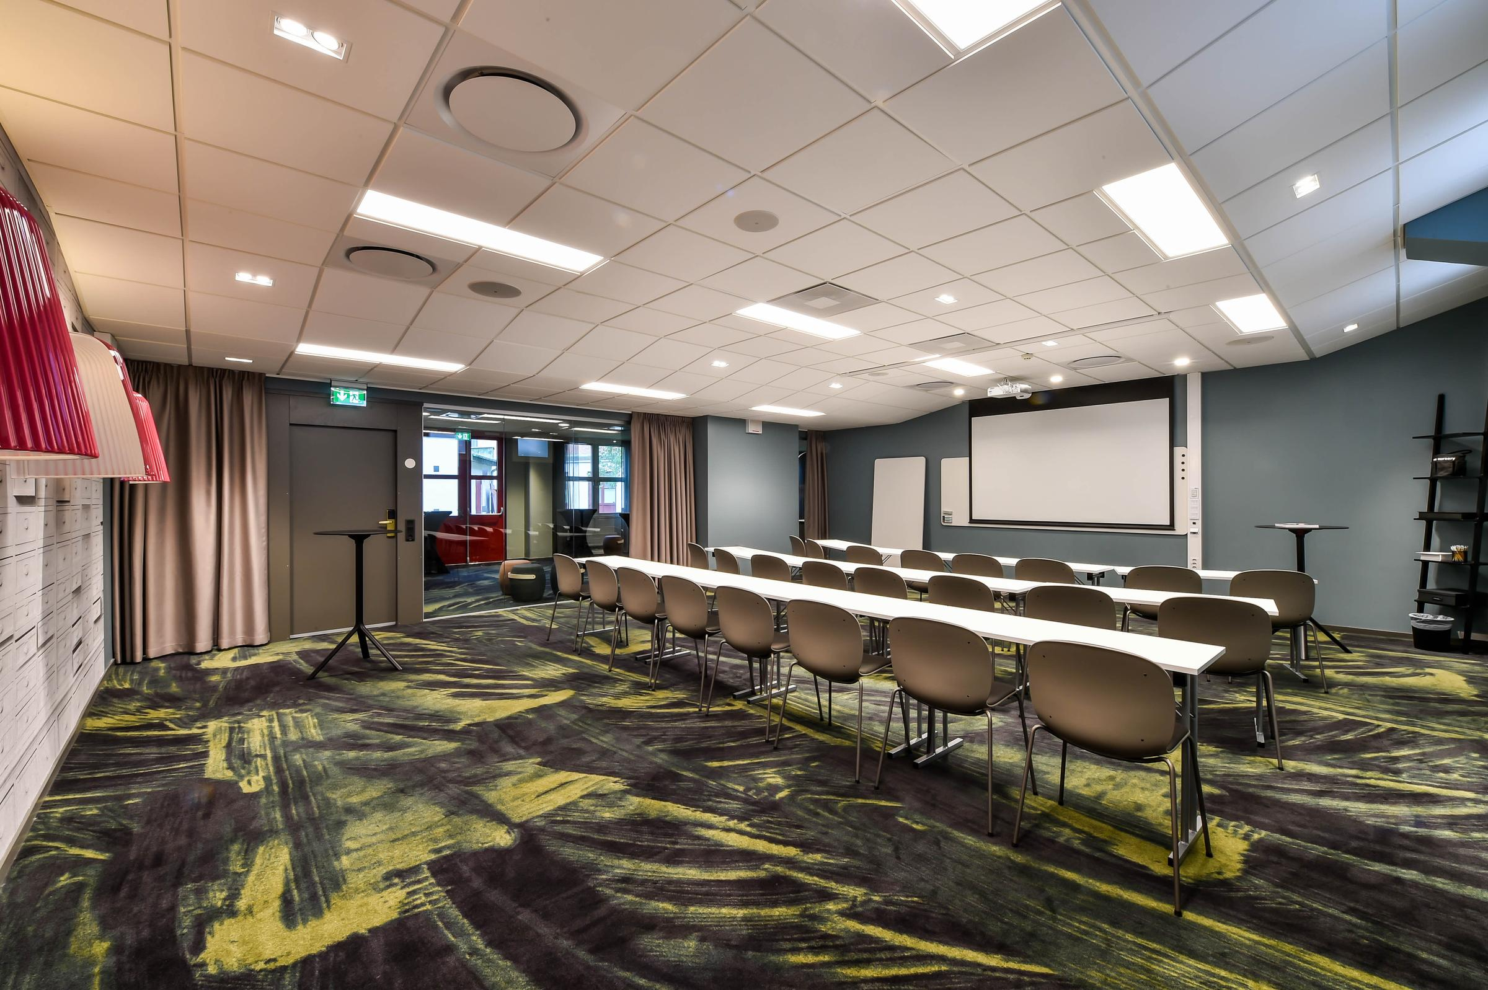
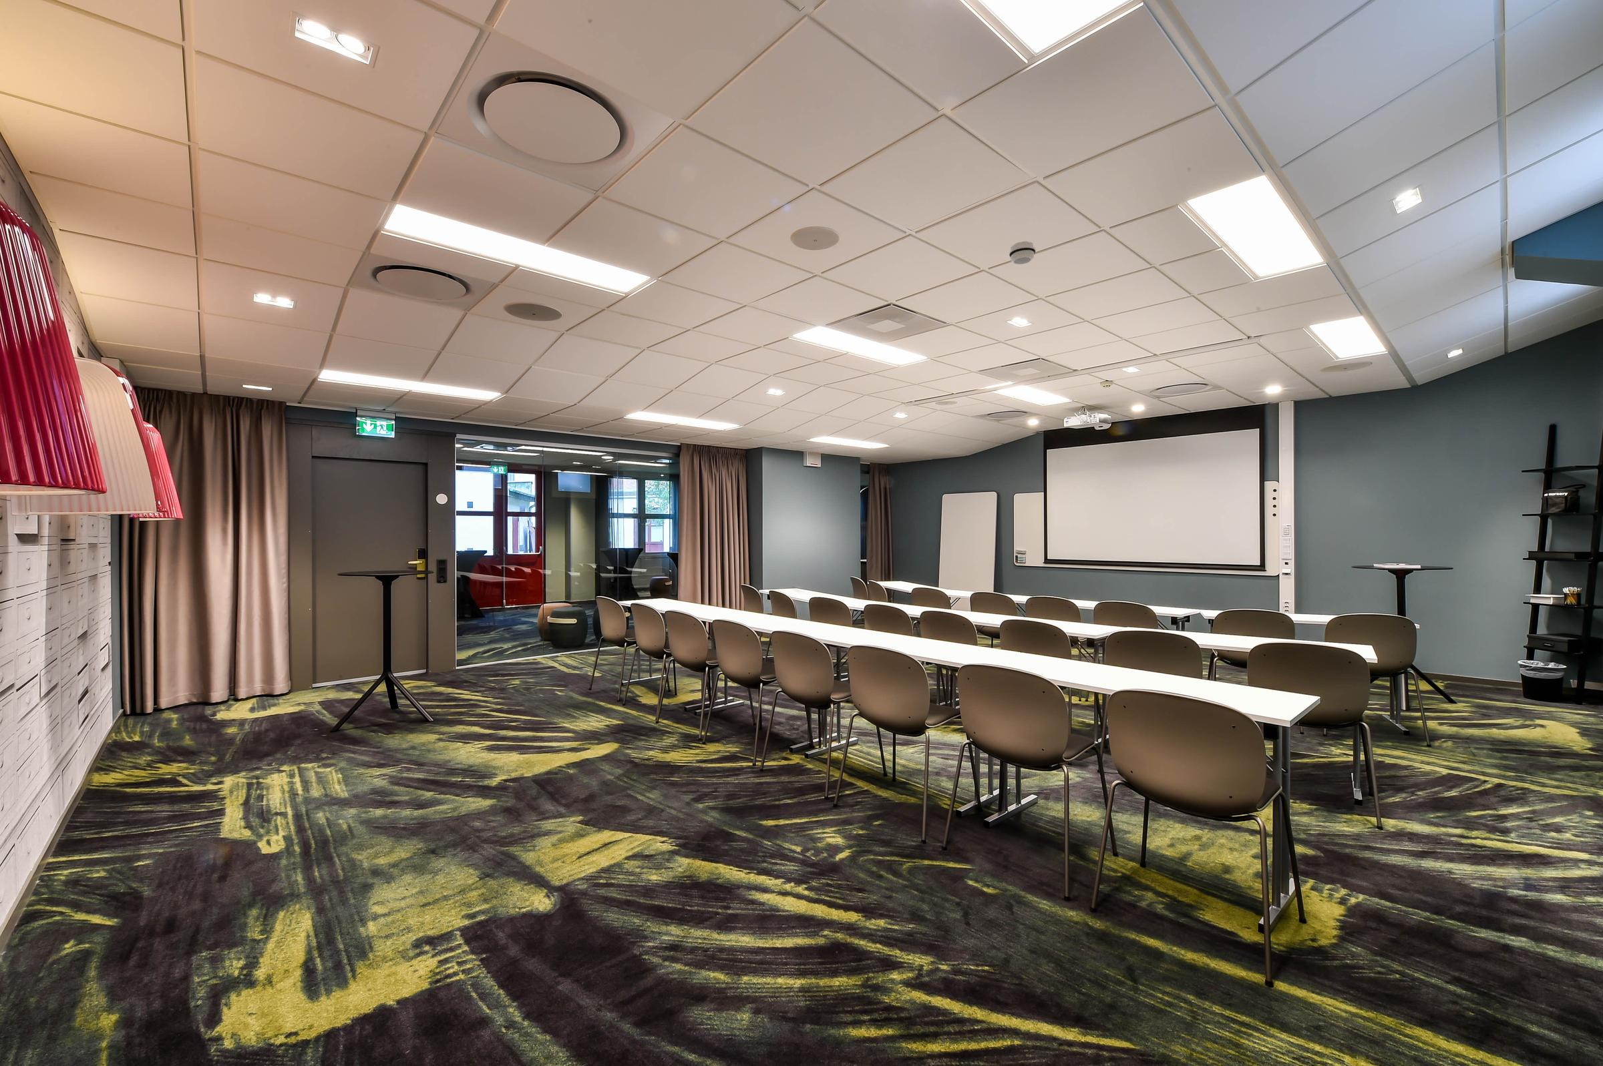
+ smoke detector (1022, 253)
